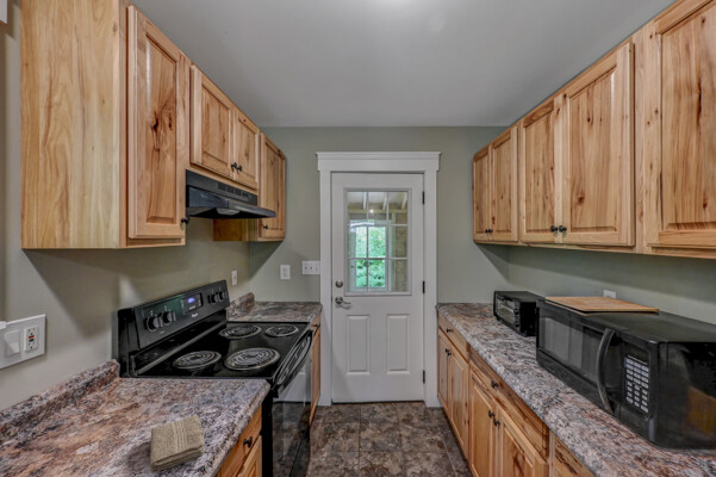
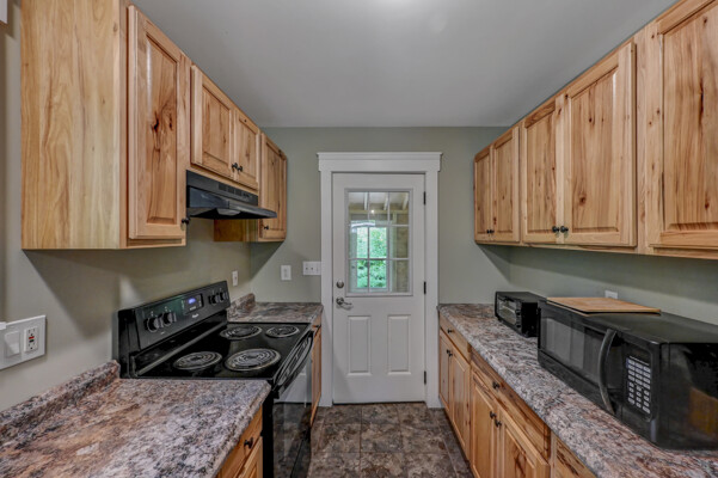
- washcloth (176, 439)
